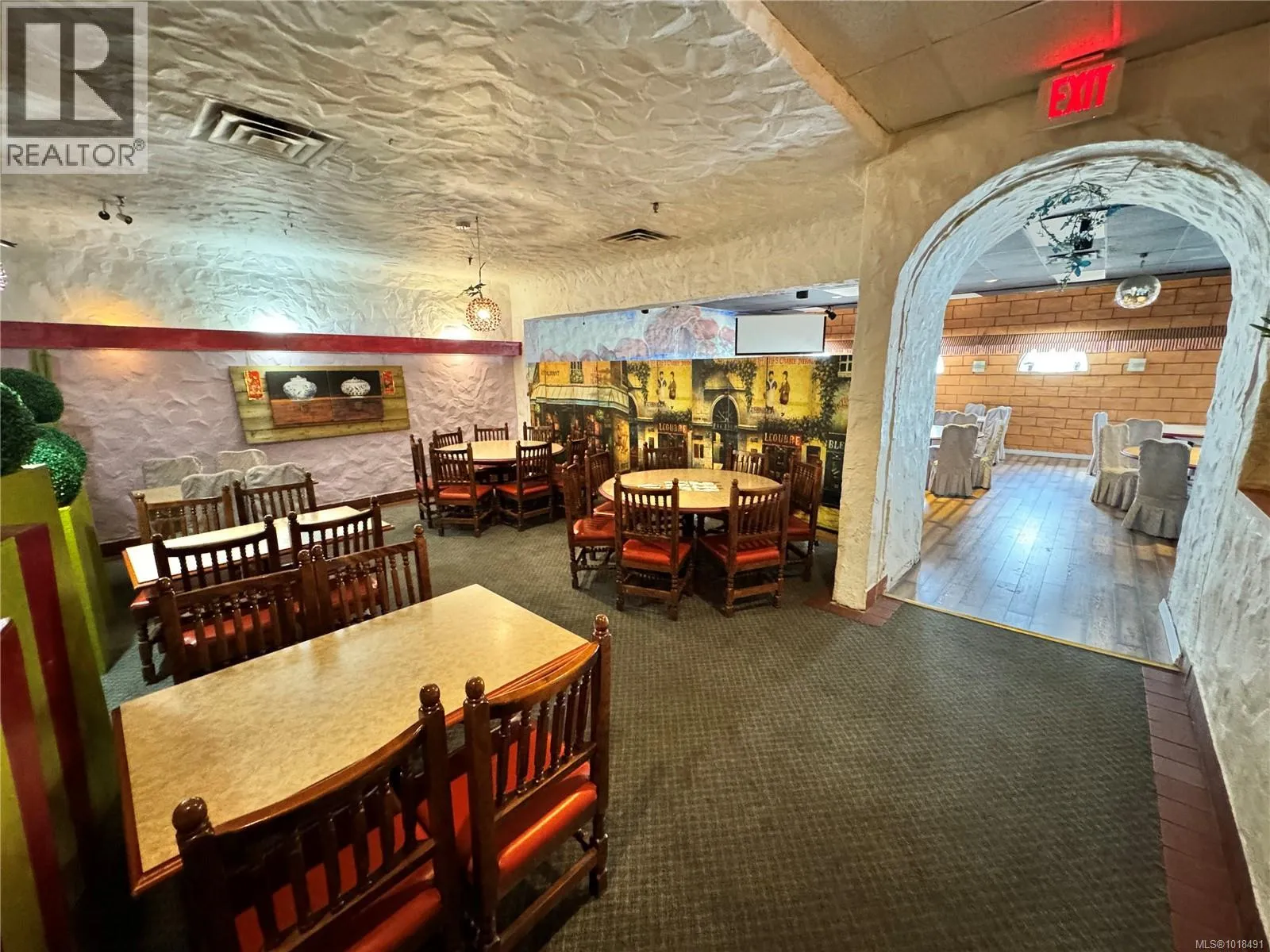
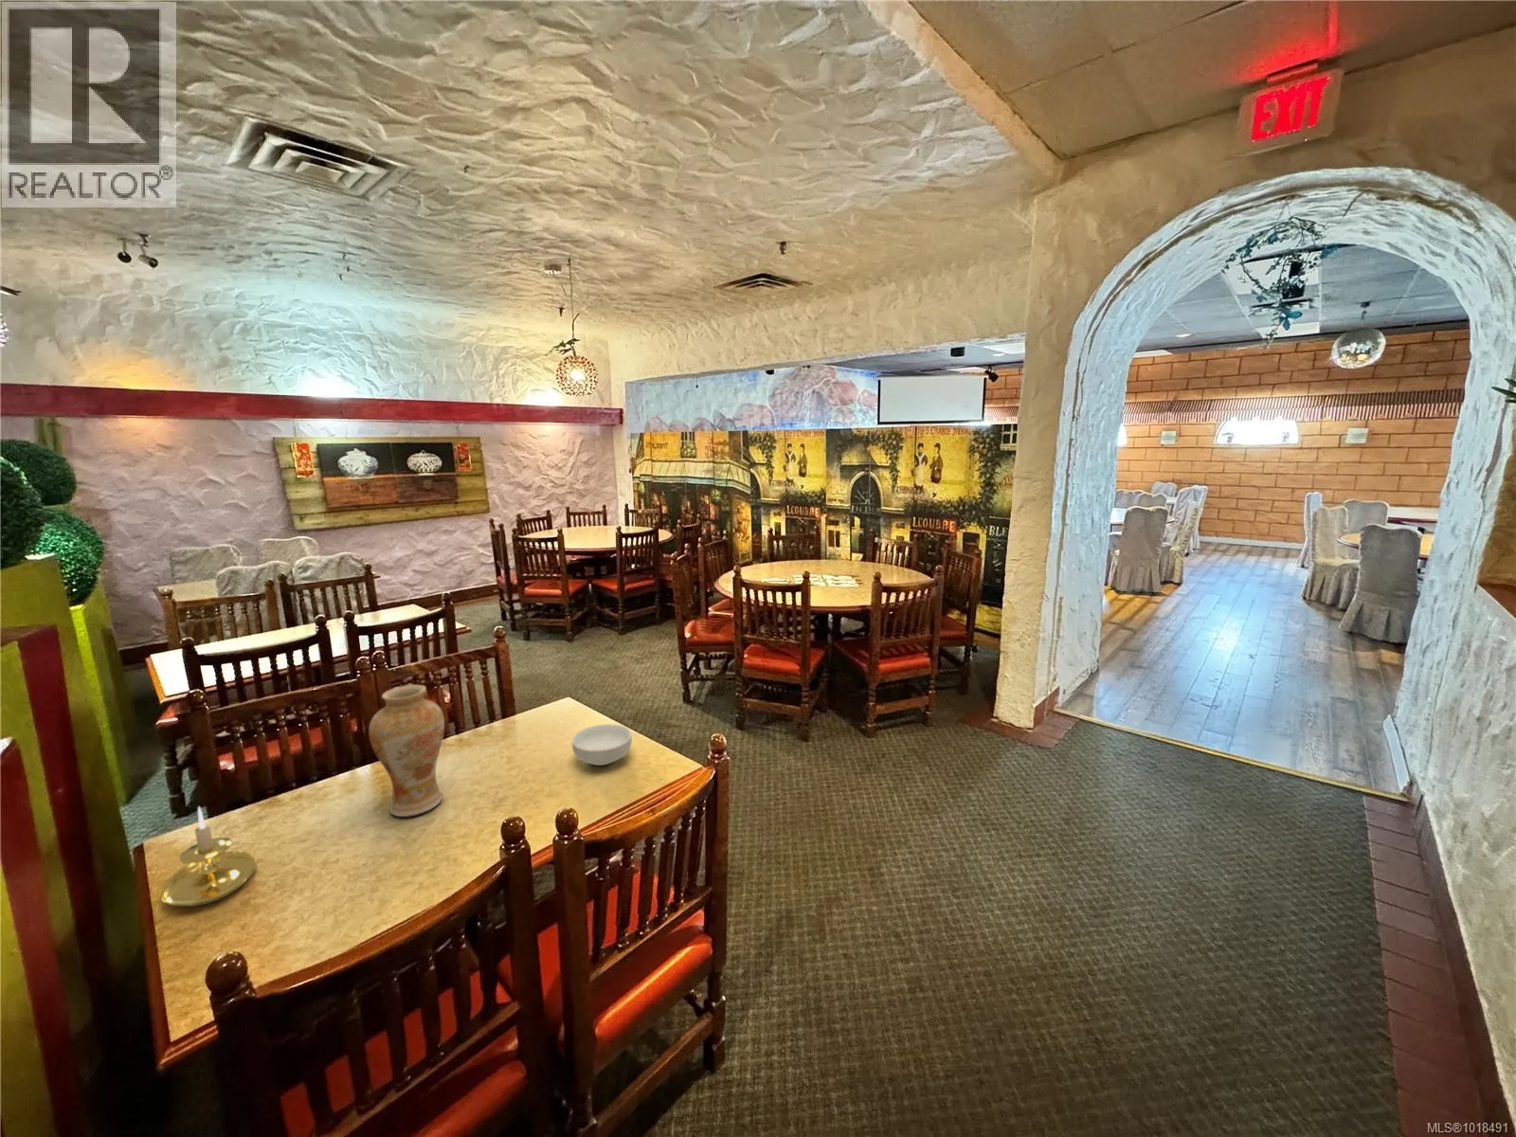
+ candle holder (204, 842)
+ vase (409, 749)
+ cereal bowl (603, 746)
